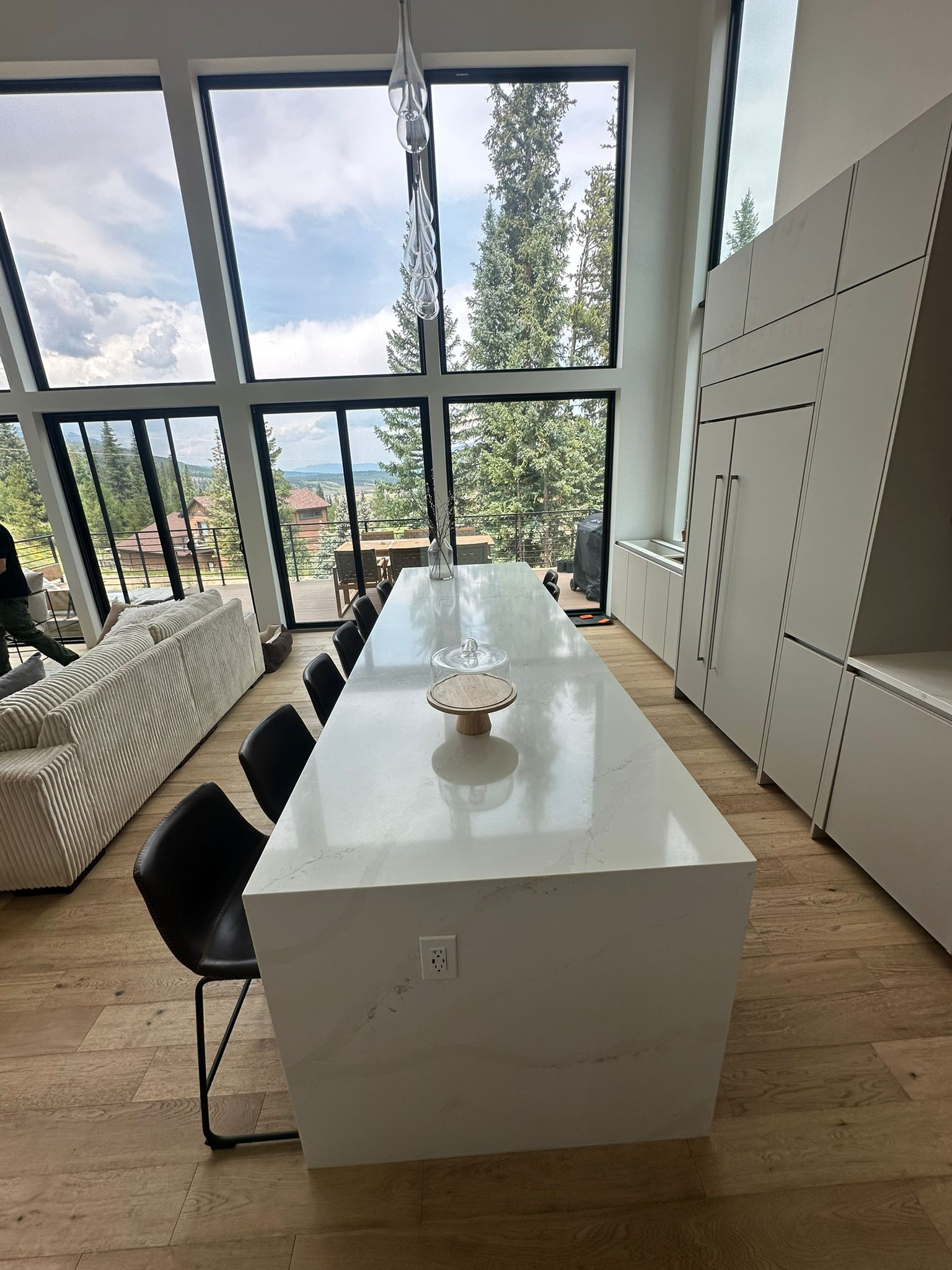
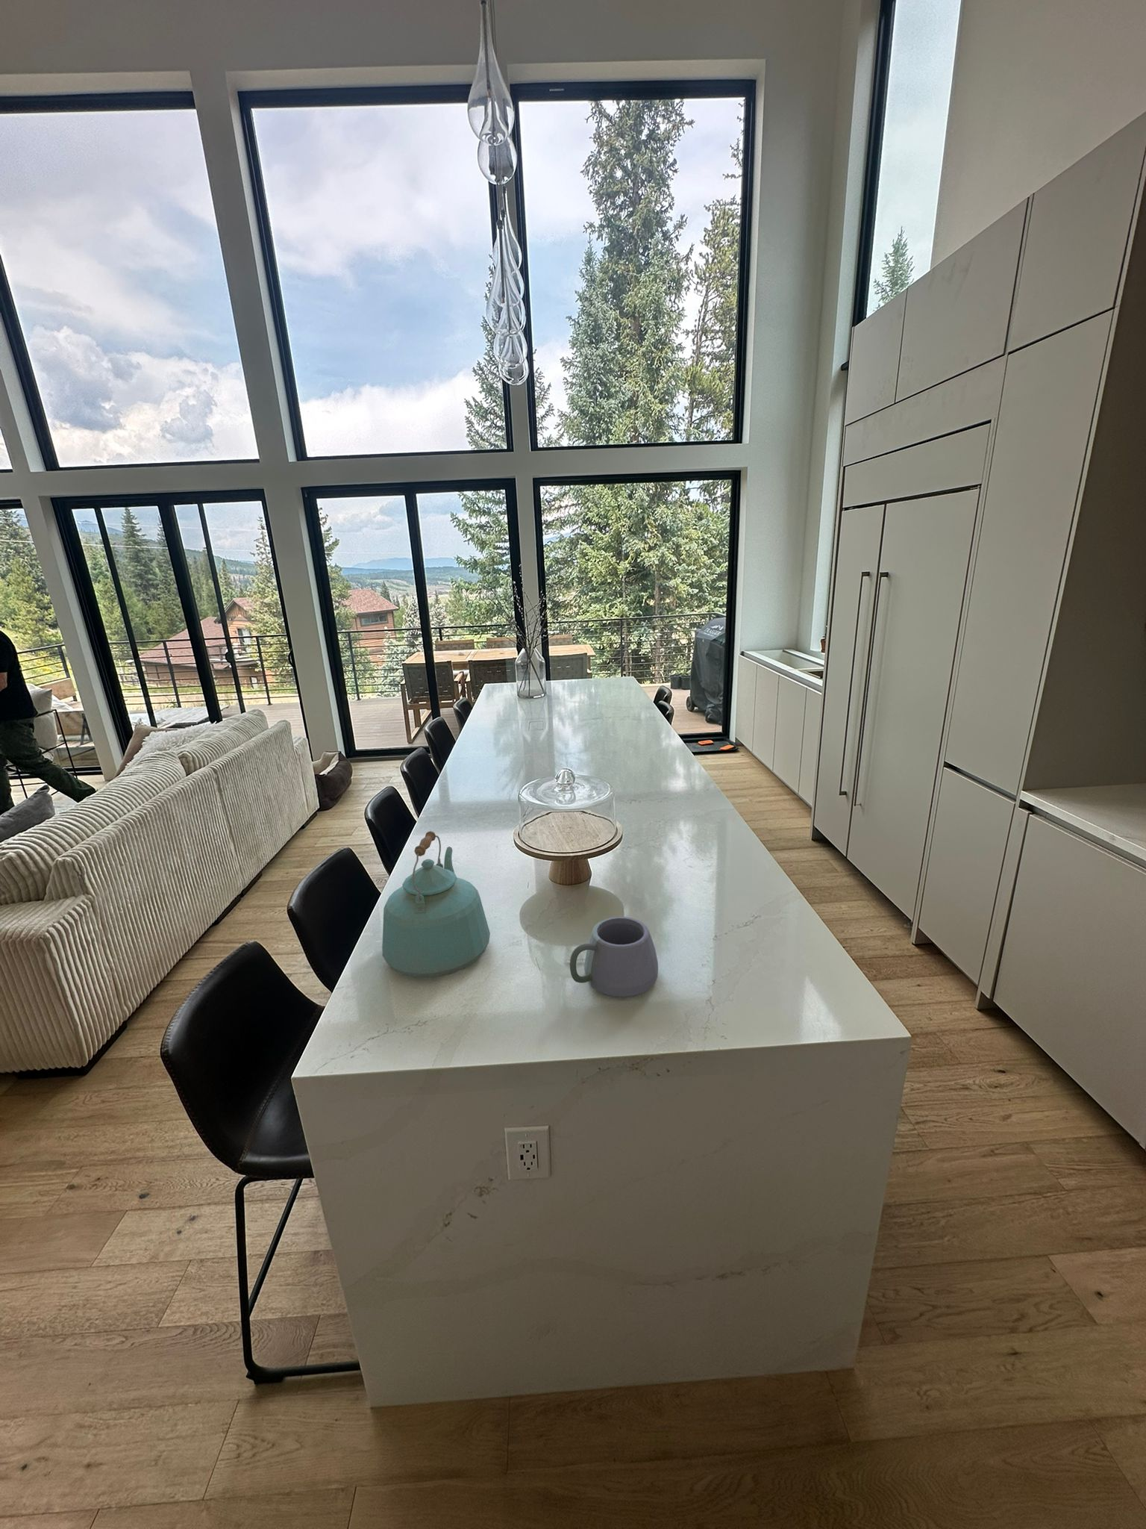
+ kettle (435, 891)
+ mug (607, 952)
